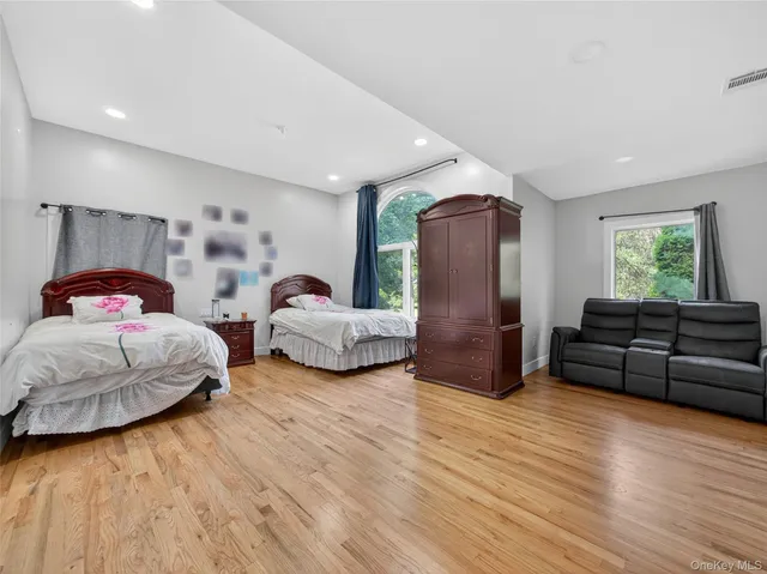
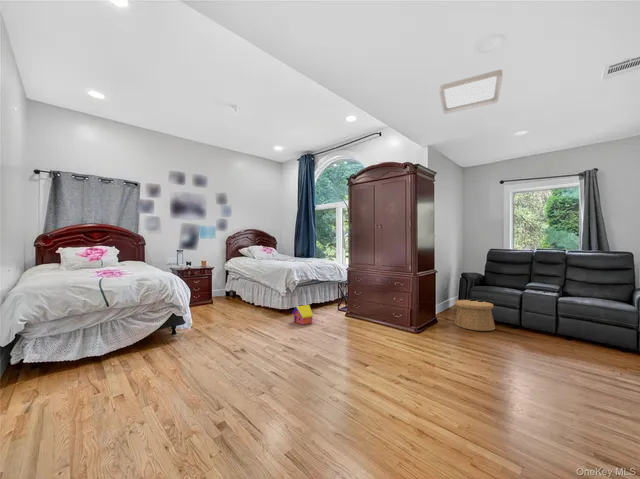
+ ceiling light (469, 94)
+ toy house (302, 313)
+ basket (474, 314)
